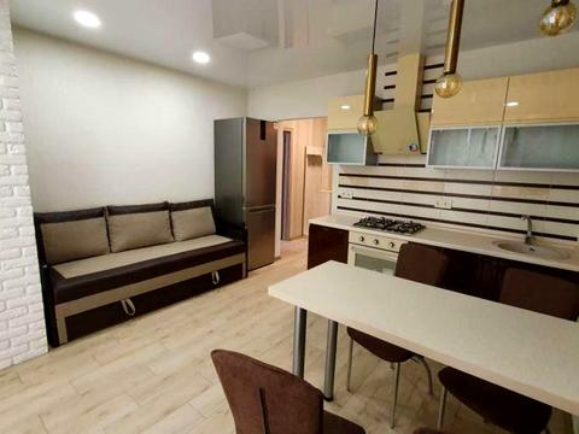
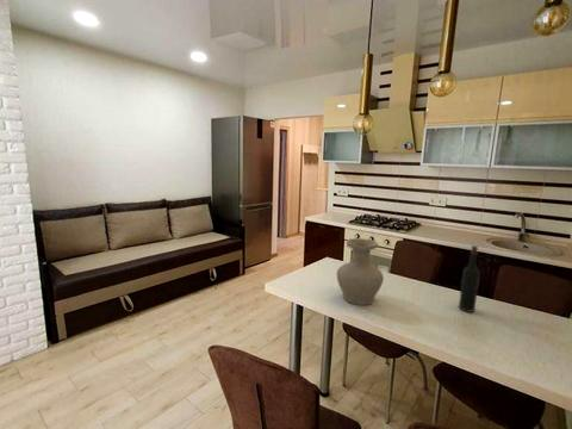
+ wine bottle (470, 278)
+ vase (360, 271)
